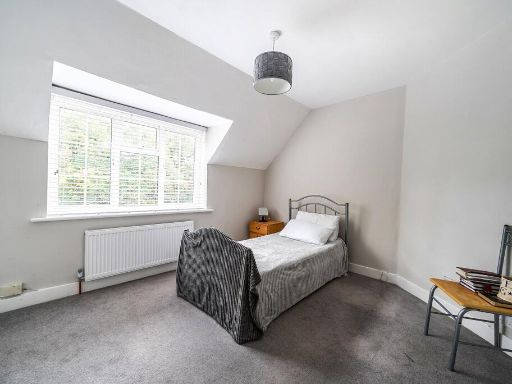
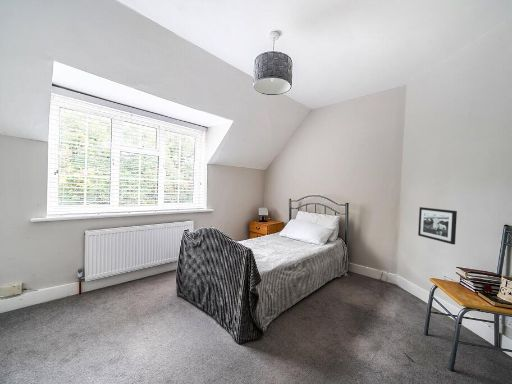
+ picture frame (435, 224)
